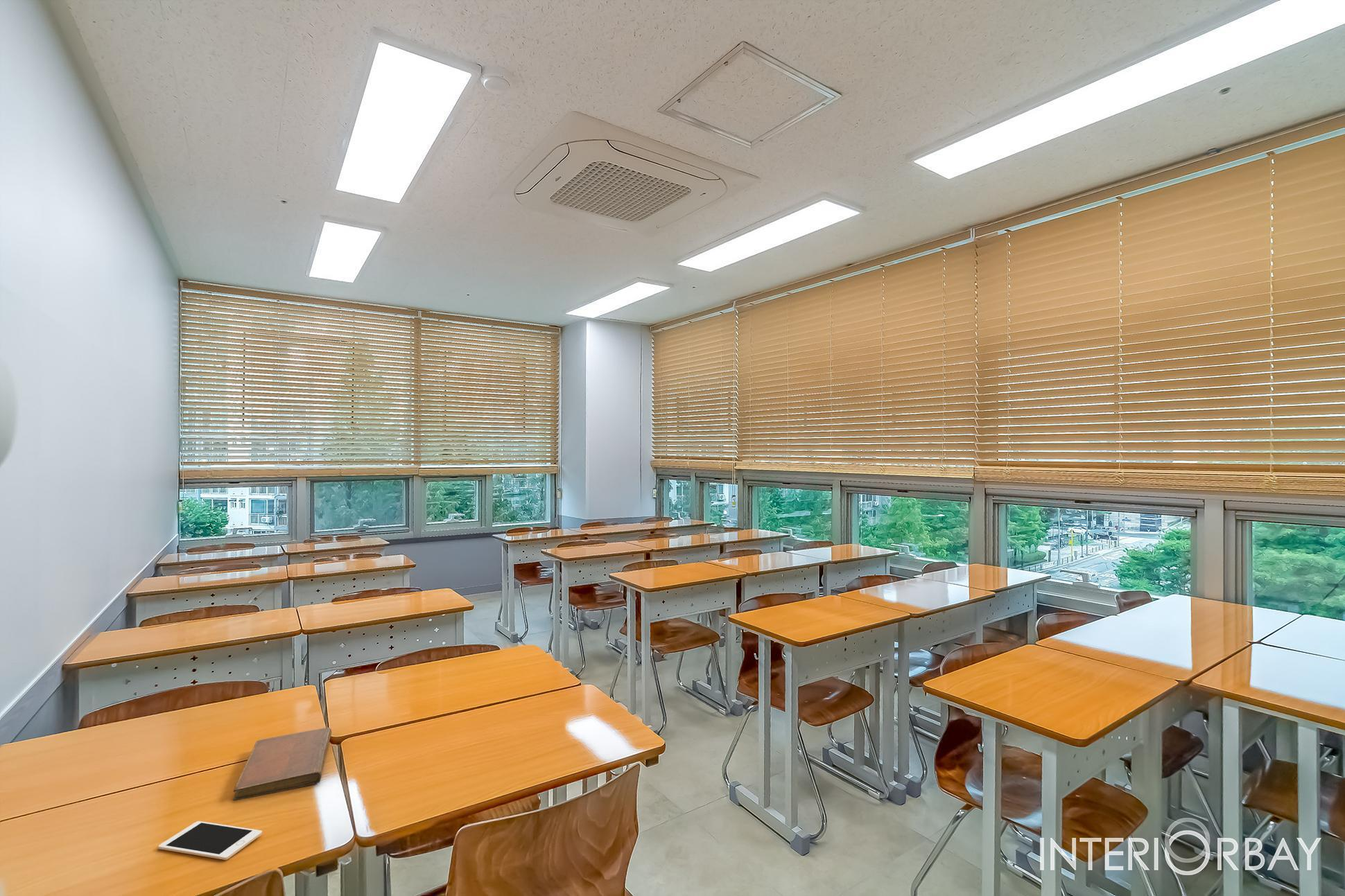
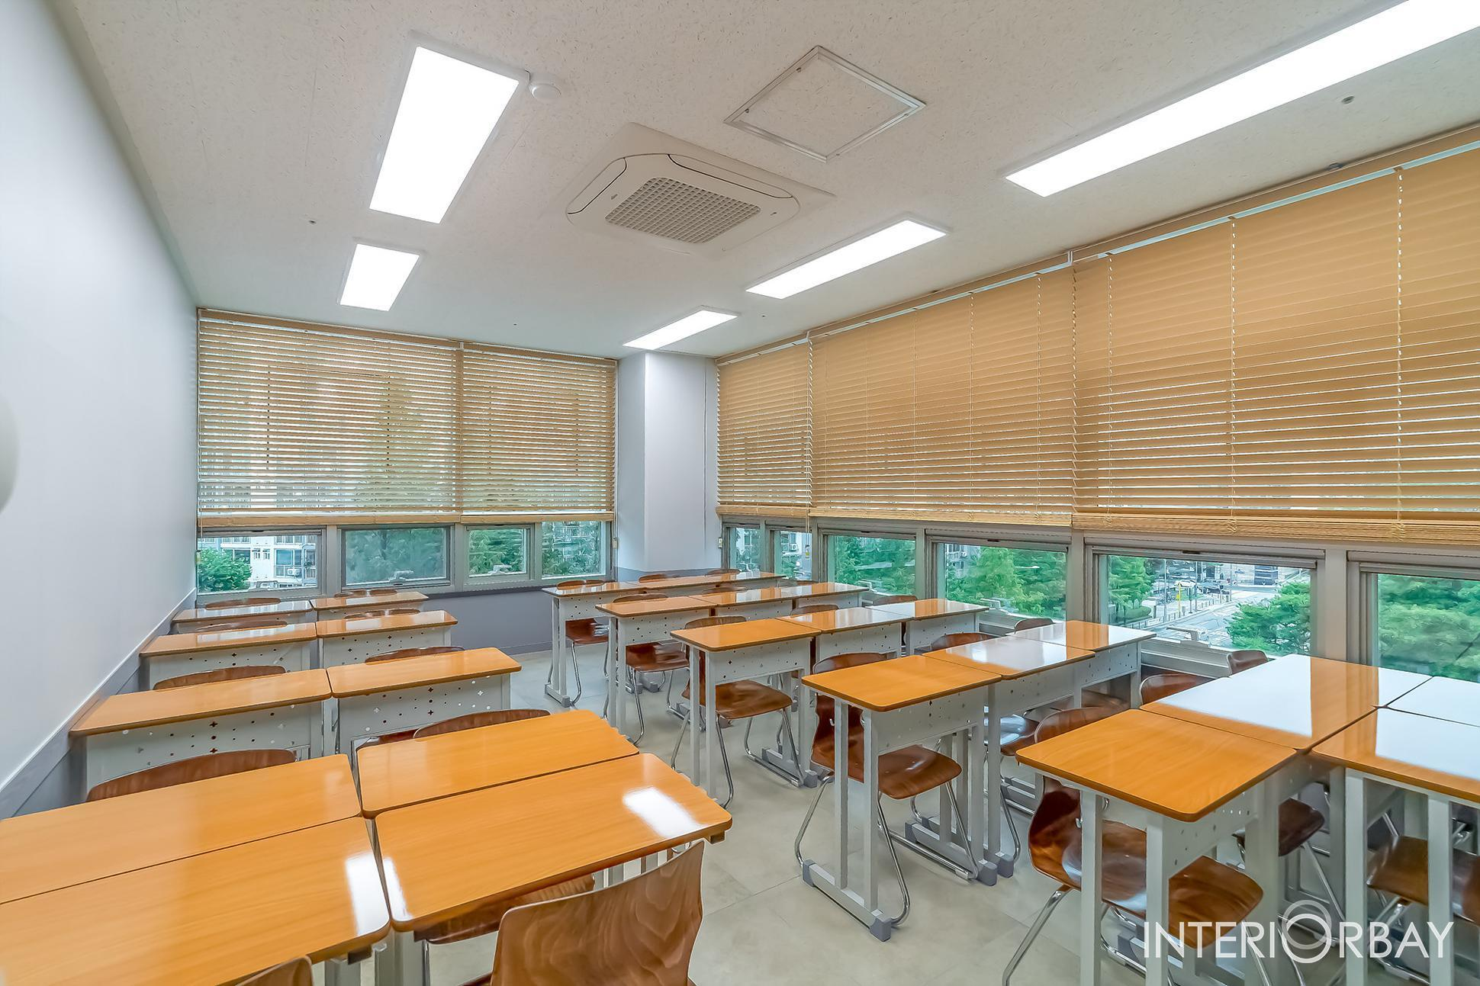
- cell phone (211, 839)
- notebook (287, 759)
